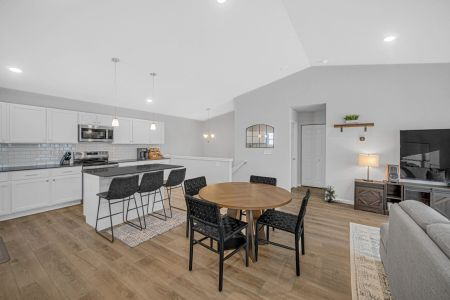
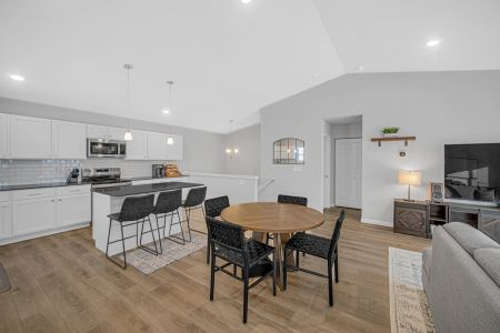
- potted plant (329, 194)
